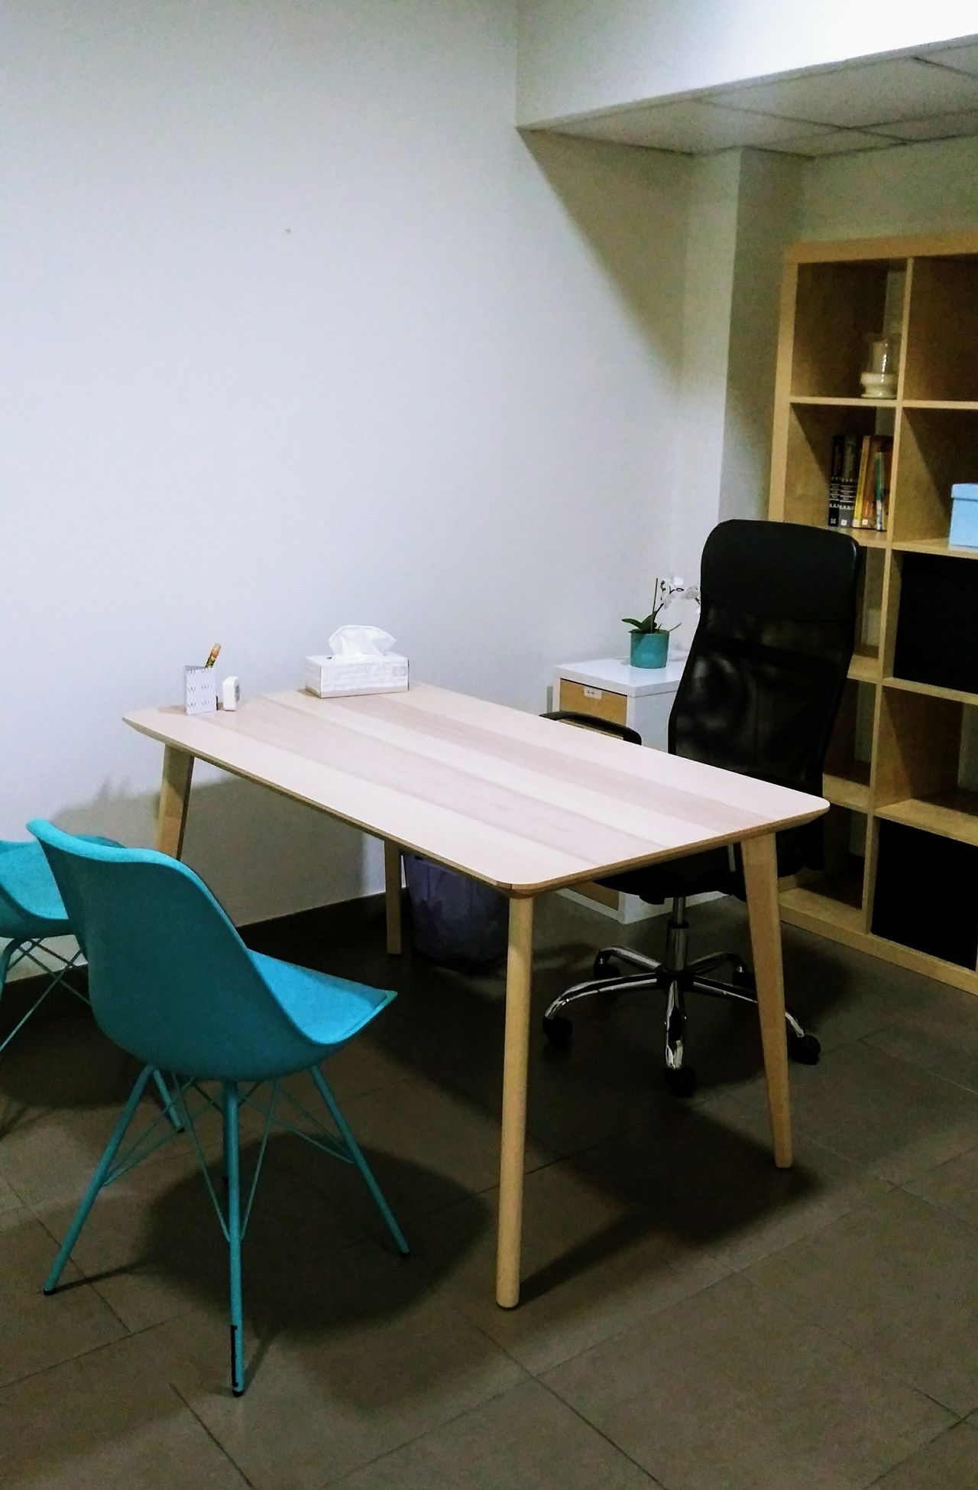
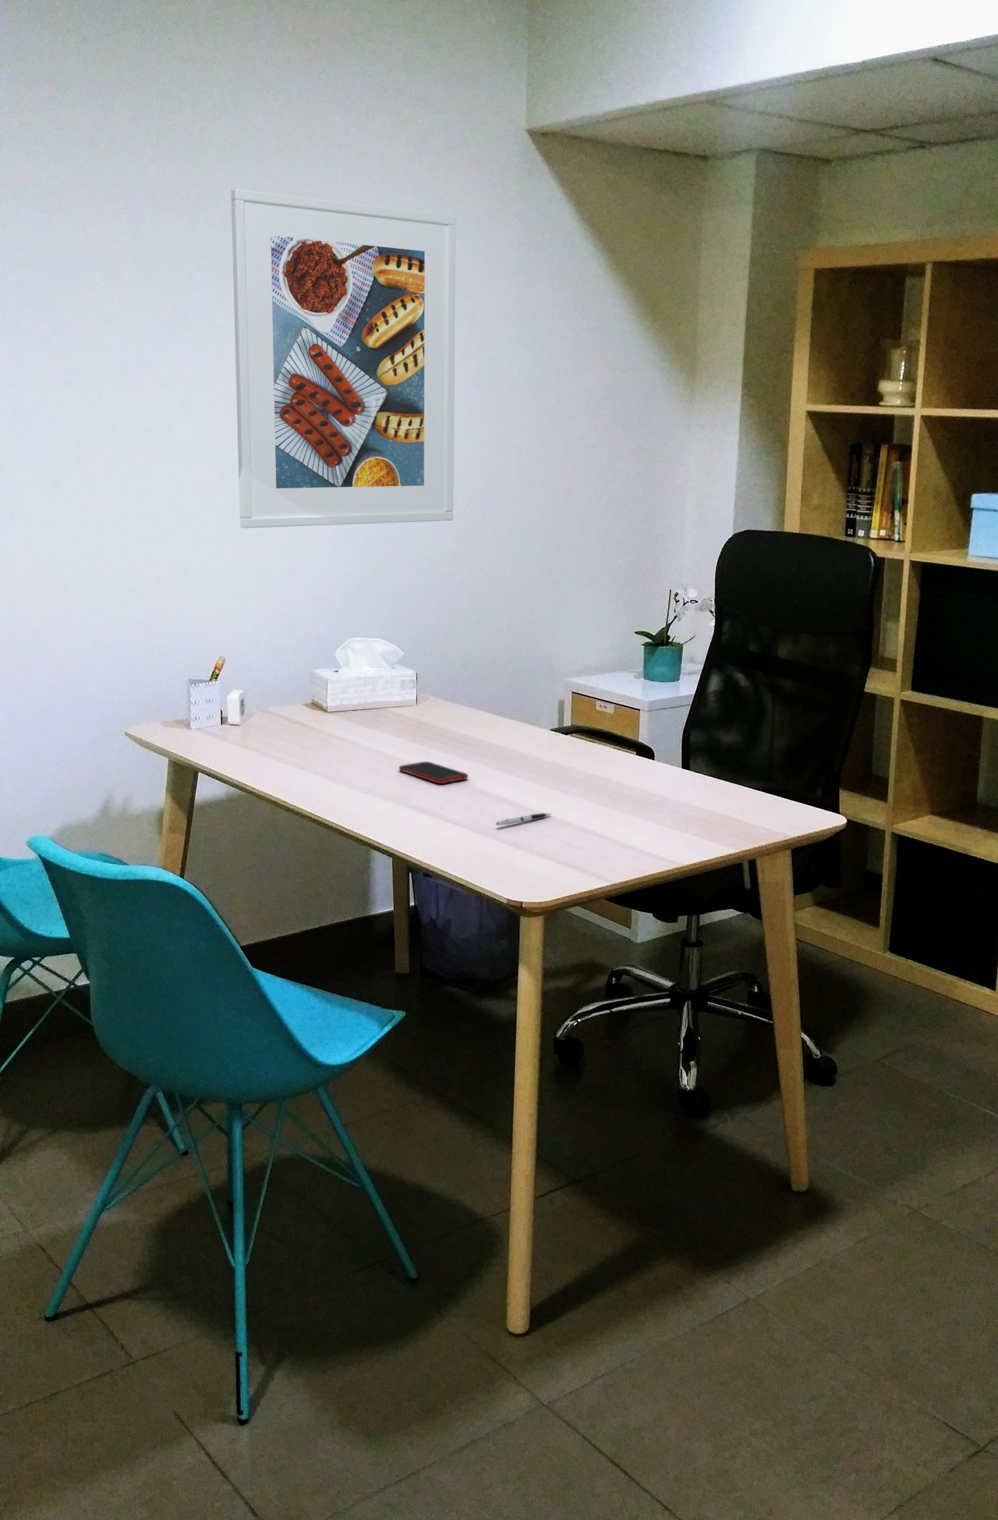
+ pen (524, 818)
+ cell phone (432, 772)
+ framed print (350, 368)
